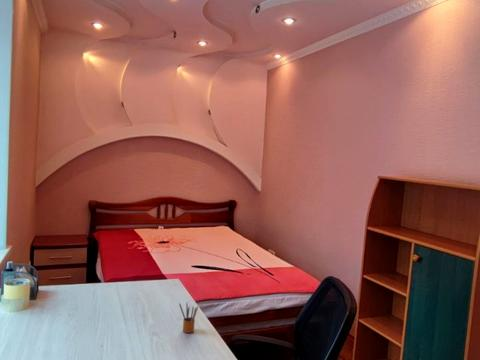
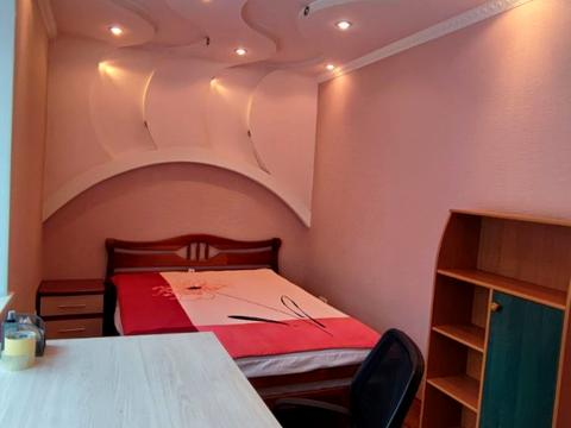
- pencil box (188, 317)
